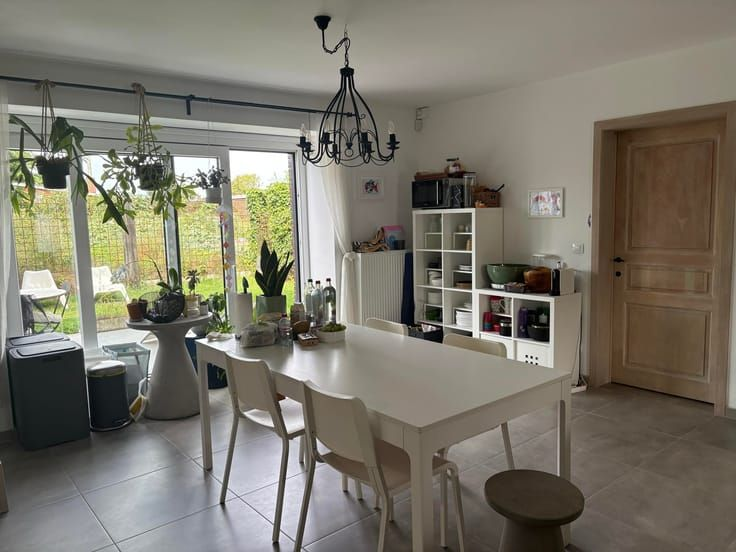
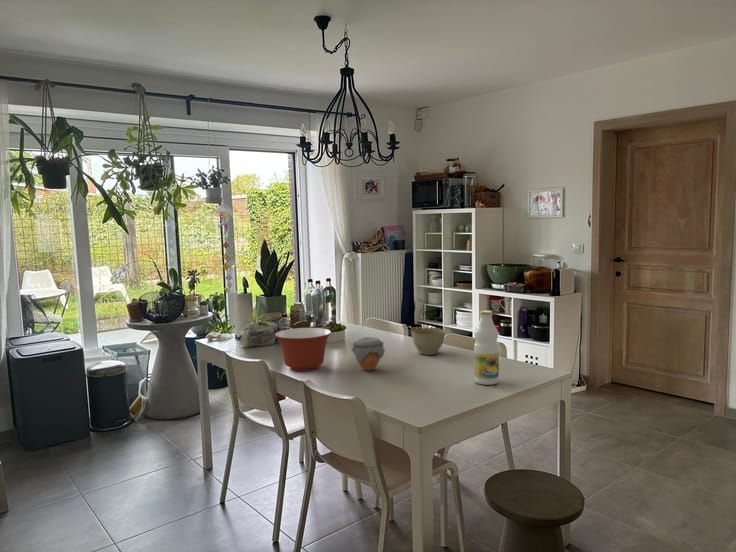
+ planter bowl (428, 341)
+ bottle (486, 346)
+ mixing bowl (303, 350)
+ jar (368, 354)
